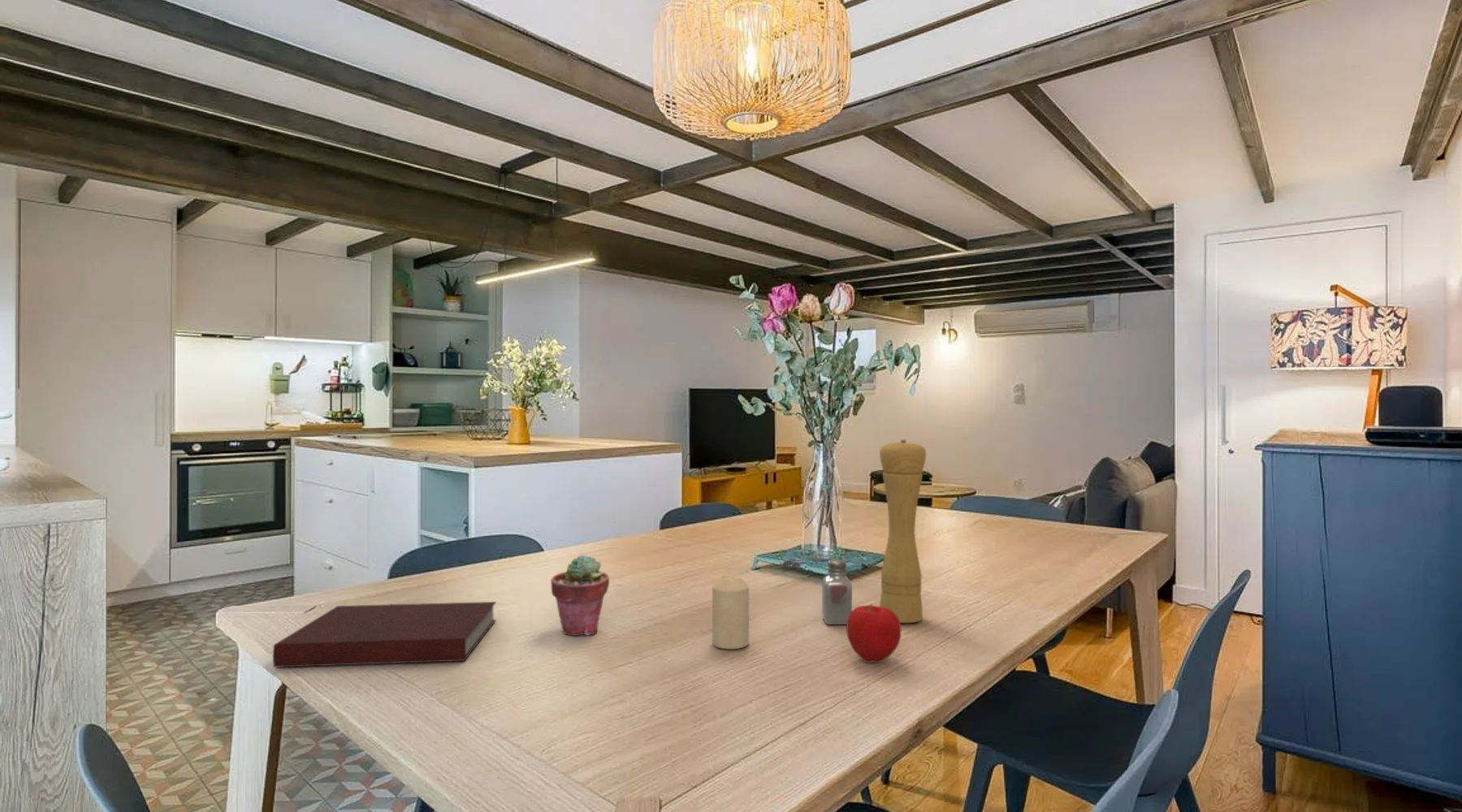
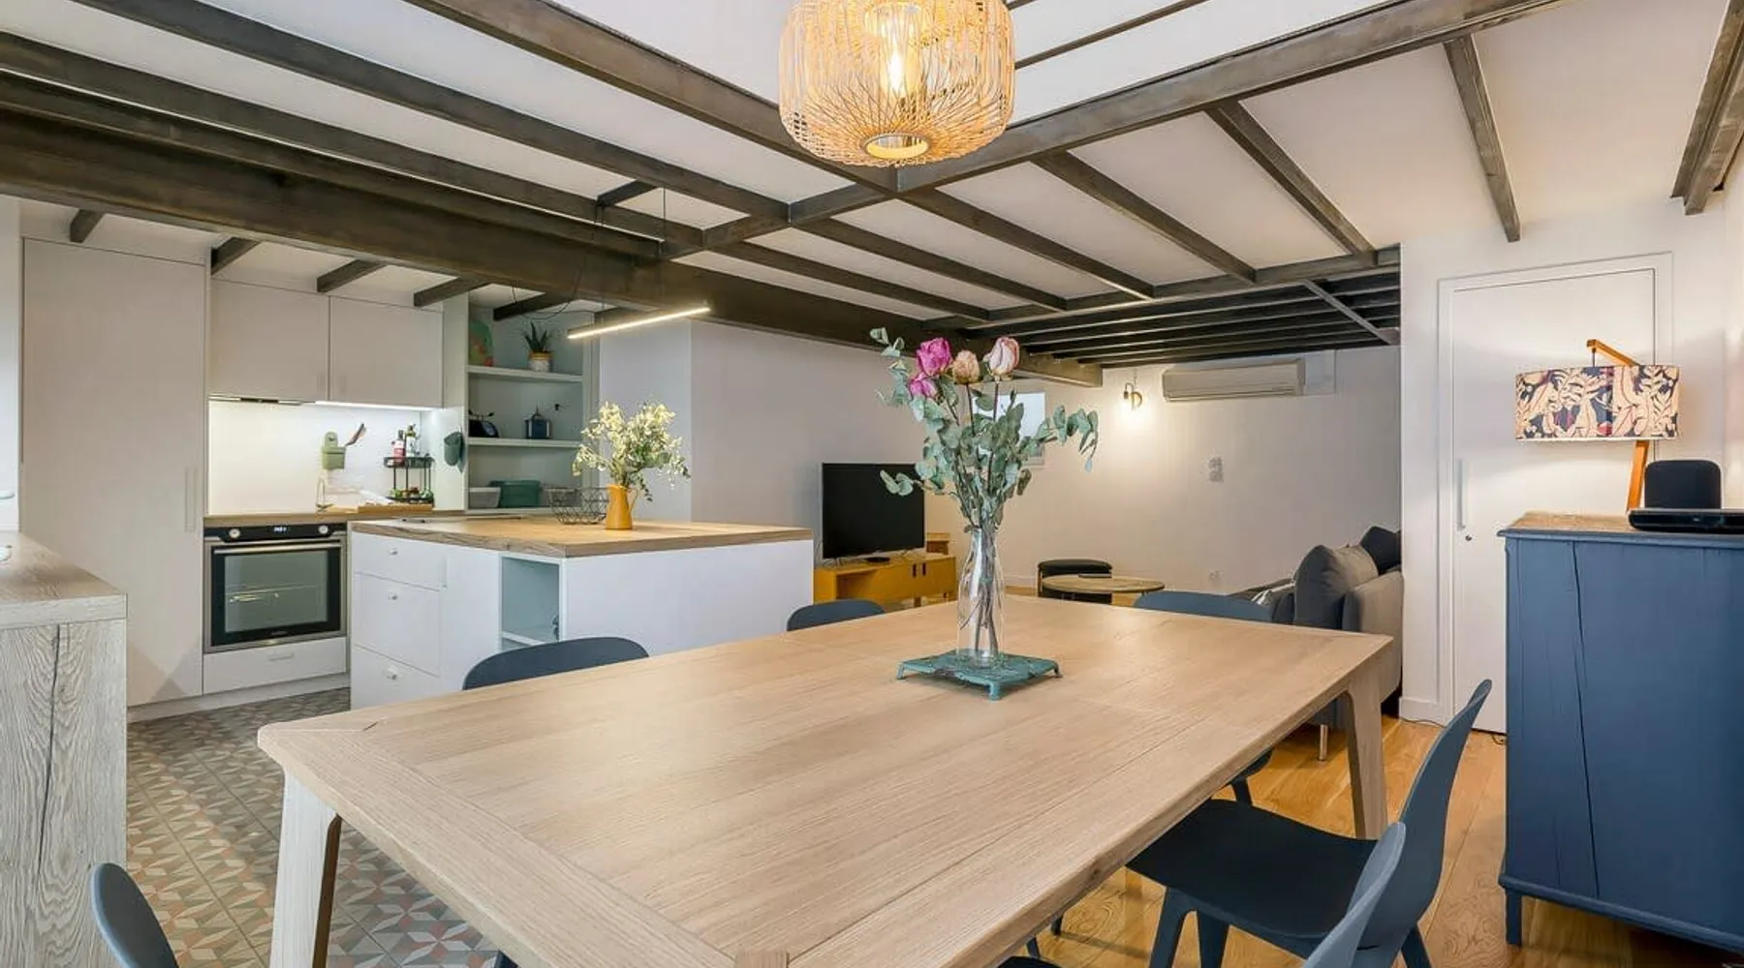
- notebook (396, 631)
- pepper mill (902, 529)
- saltshaker (837, 590)
- potted succulent (580, 592)
- apple (872, 632)
- candle (730, 610)
